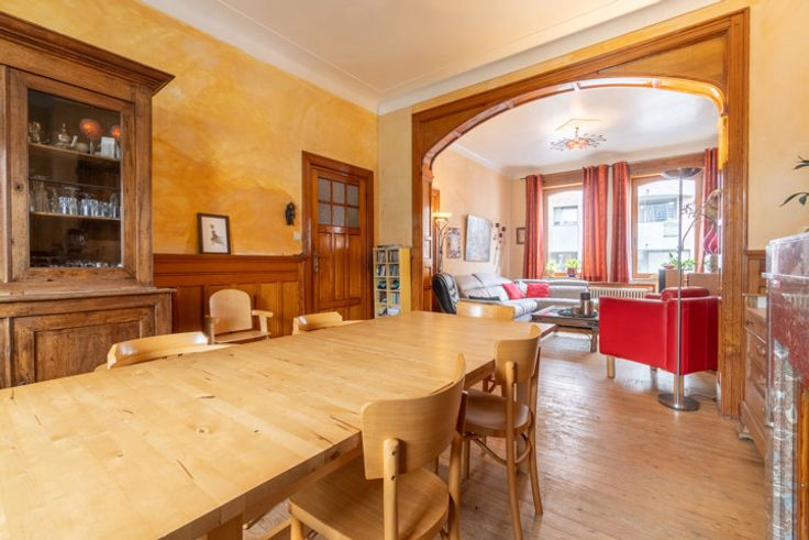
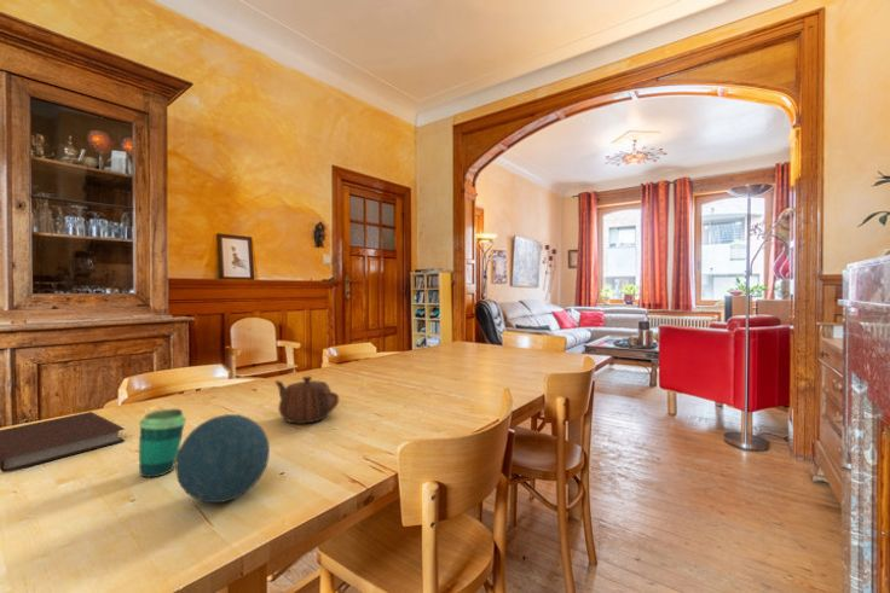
+ cup (163, 441)
+ teapot (305, 396)
+ decorative orb (225, 457)
+ notebook (53, 437)
